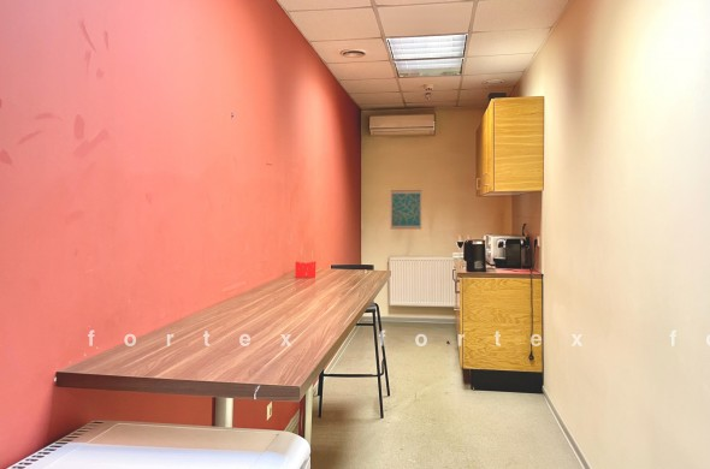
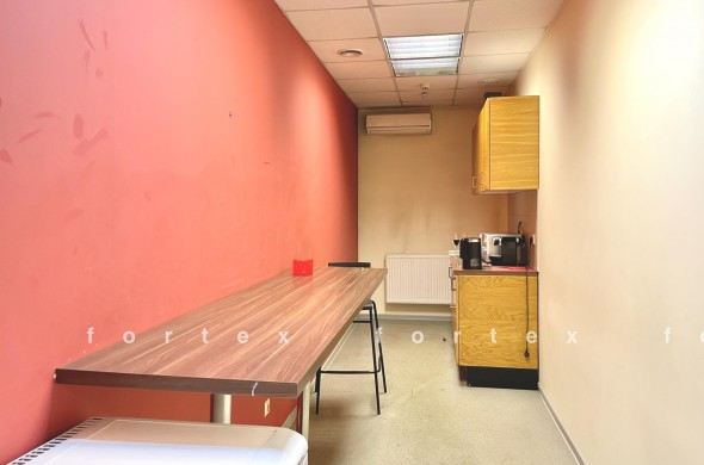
- wall art (406, 209)
